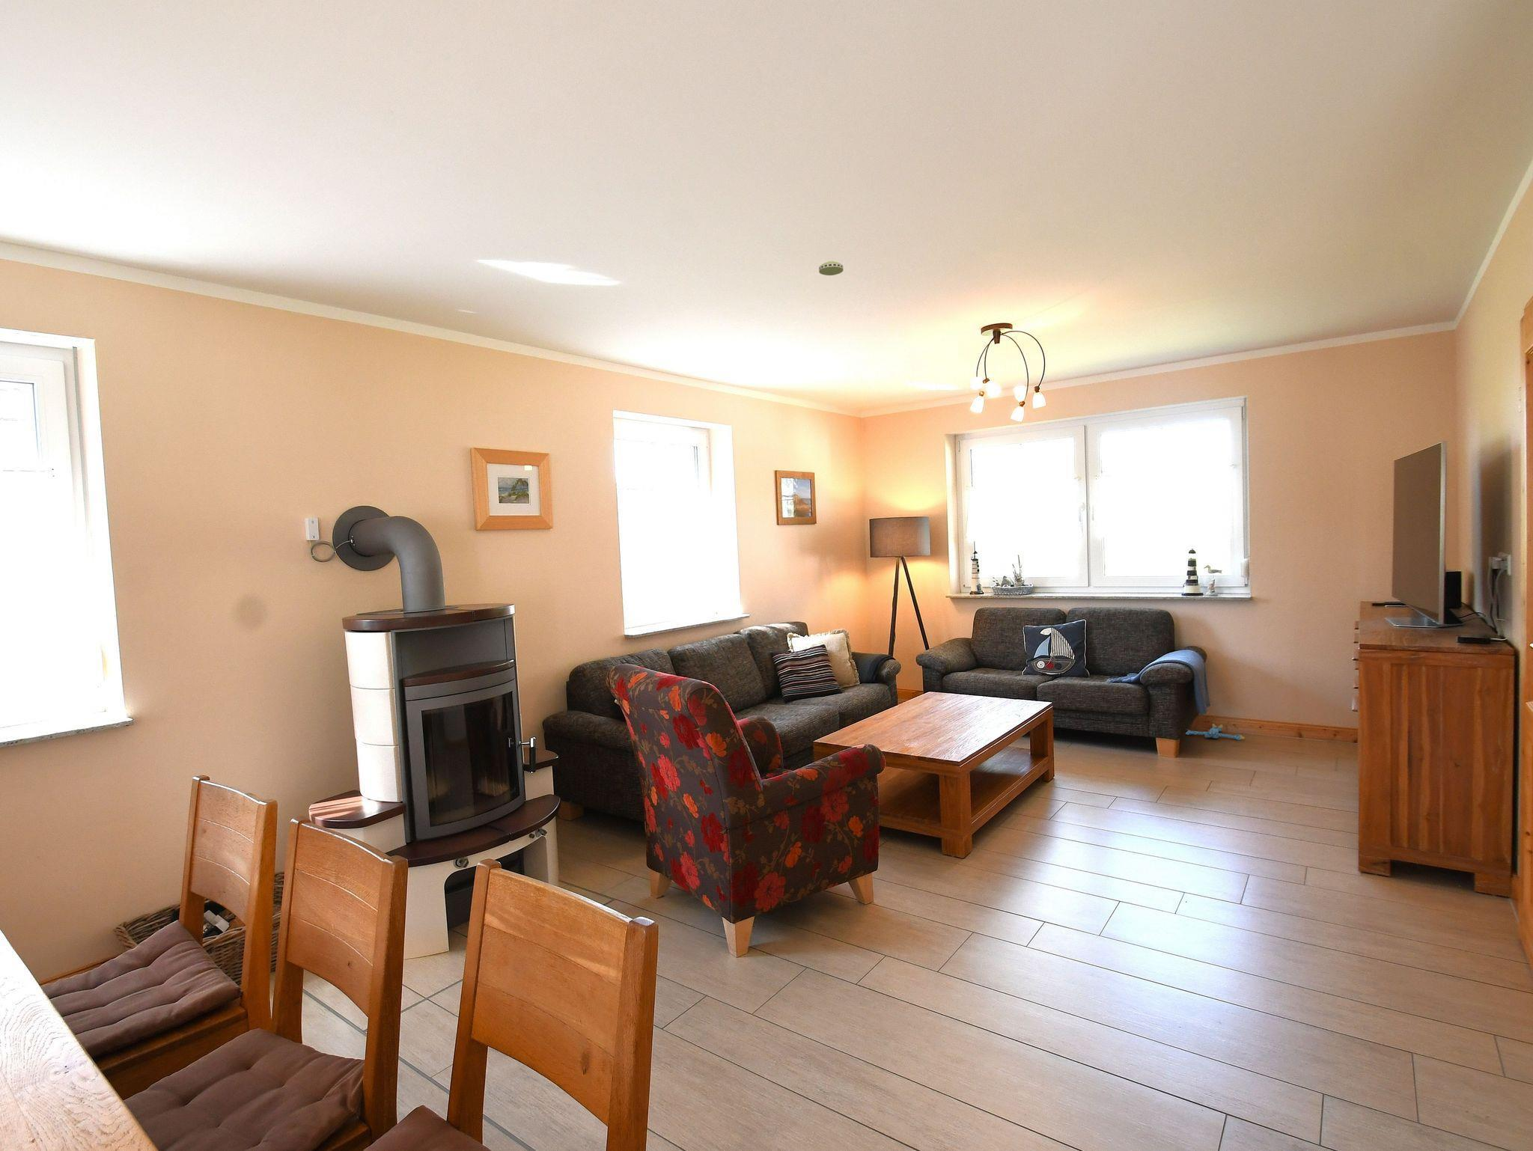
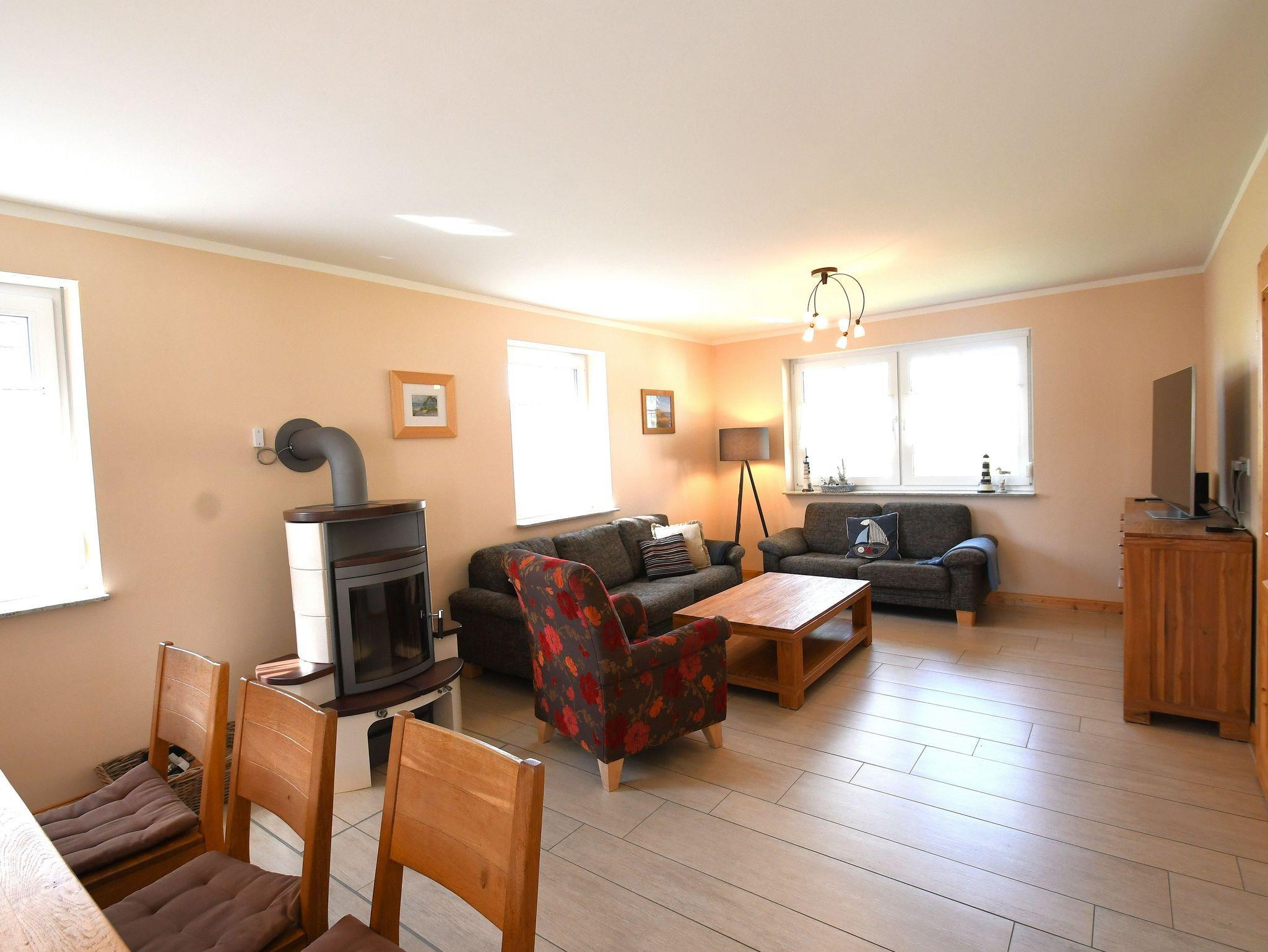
- smoke detector (831, 268)
- plush toy (1214, 731)
